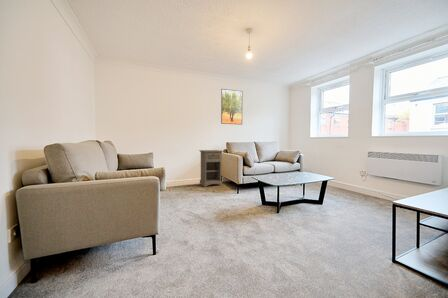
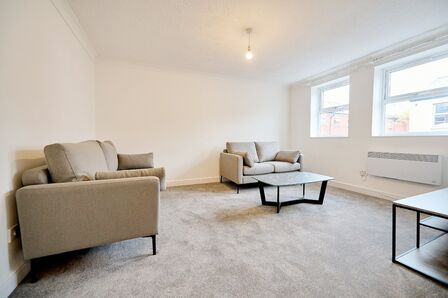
- nightstand (211, 167)
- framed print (232, 107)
